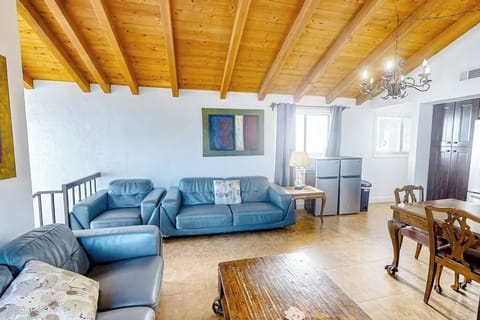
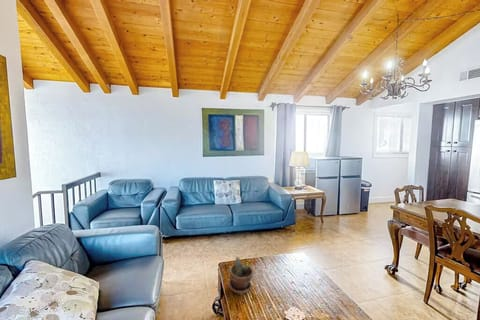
+ potted plant (240, 271)
